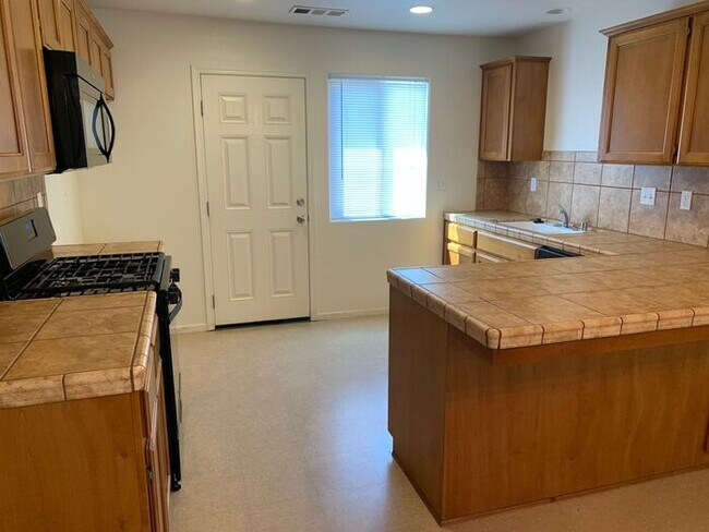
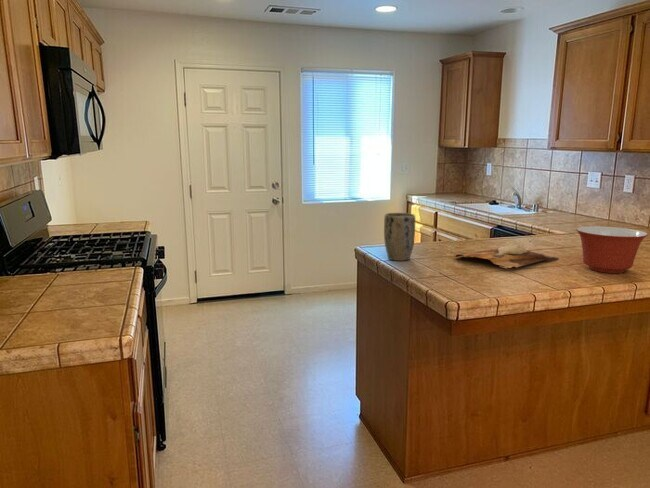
+ cutting board (506, 252)
+ plant pot (399, 236)
+ mixing bowl (608, 250)
